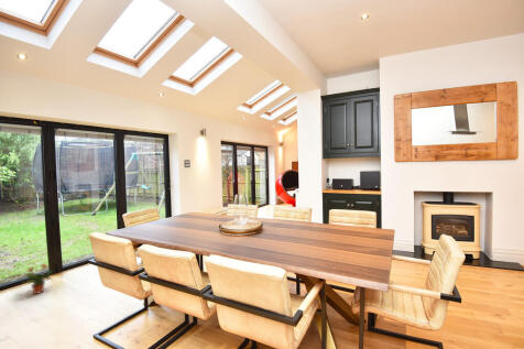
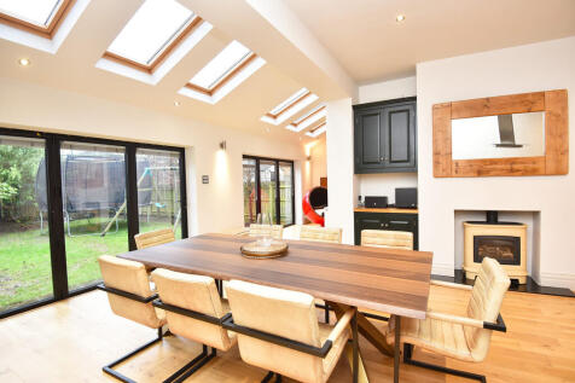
- potted plant (37, 279)
